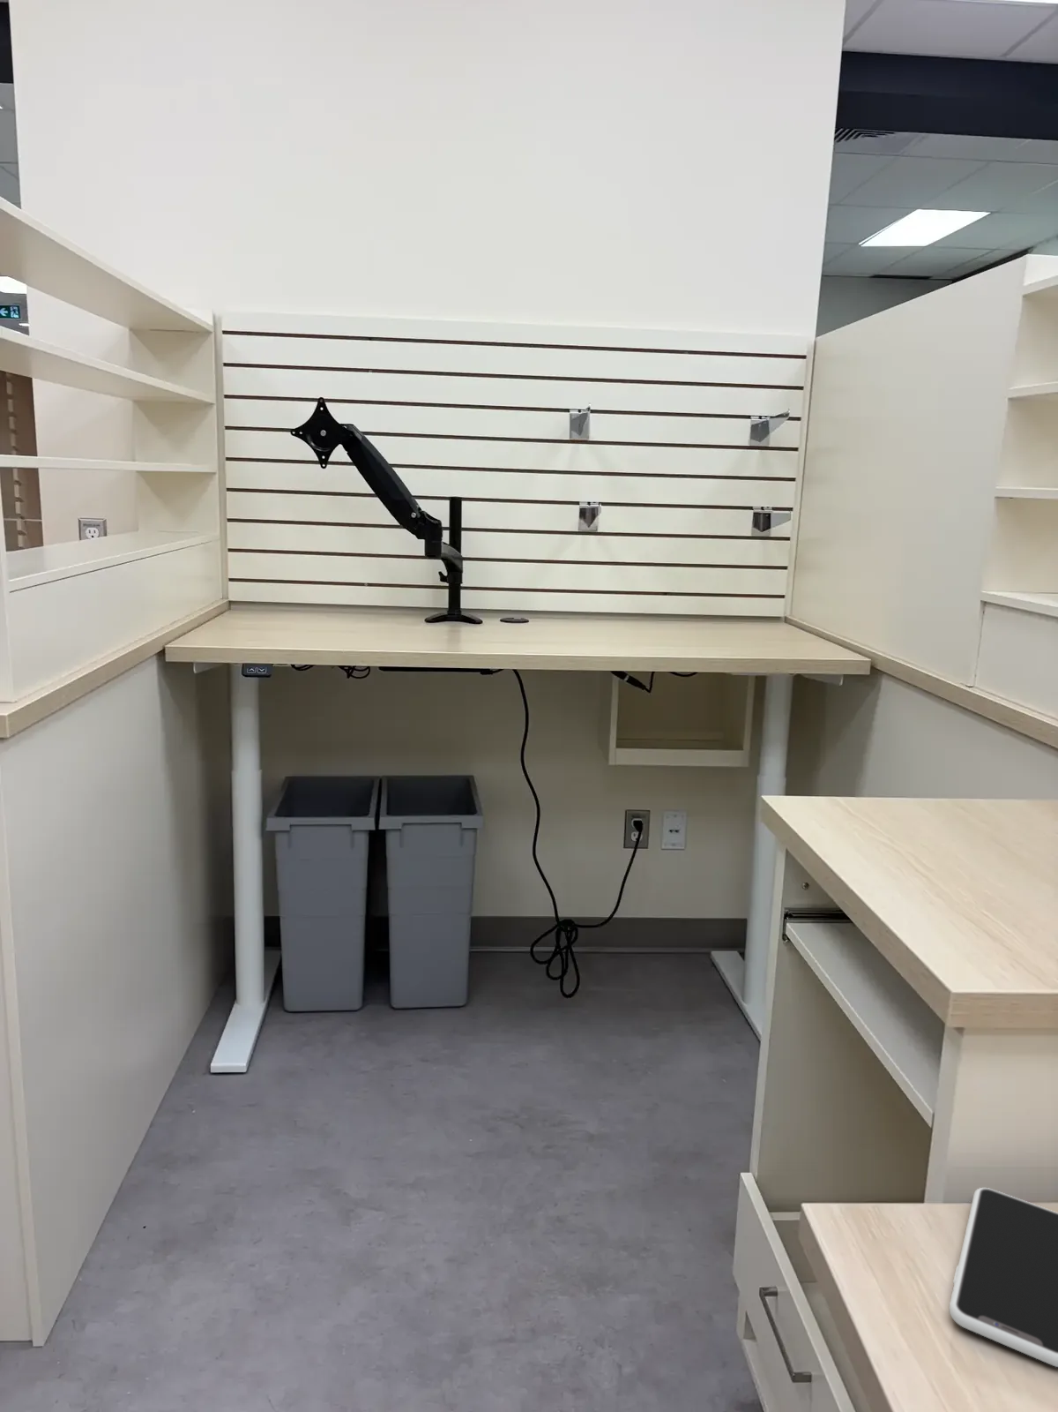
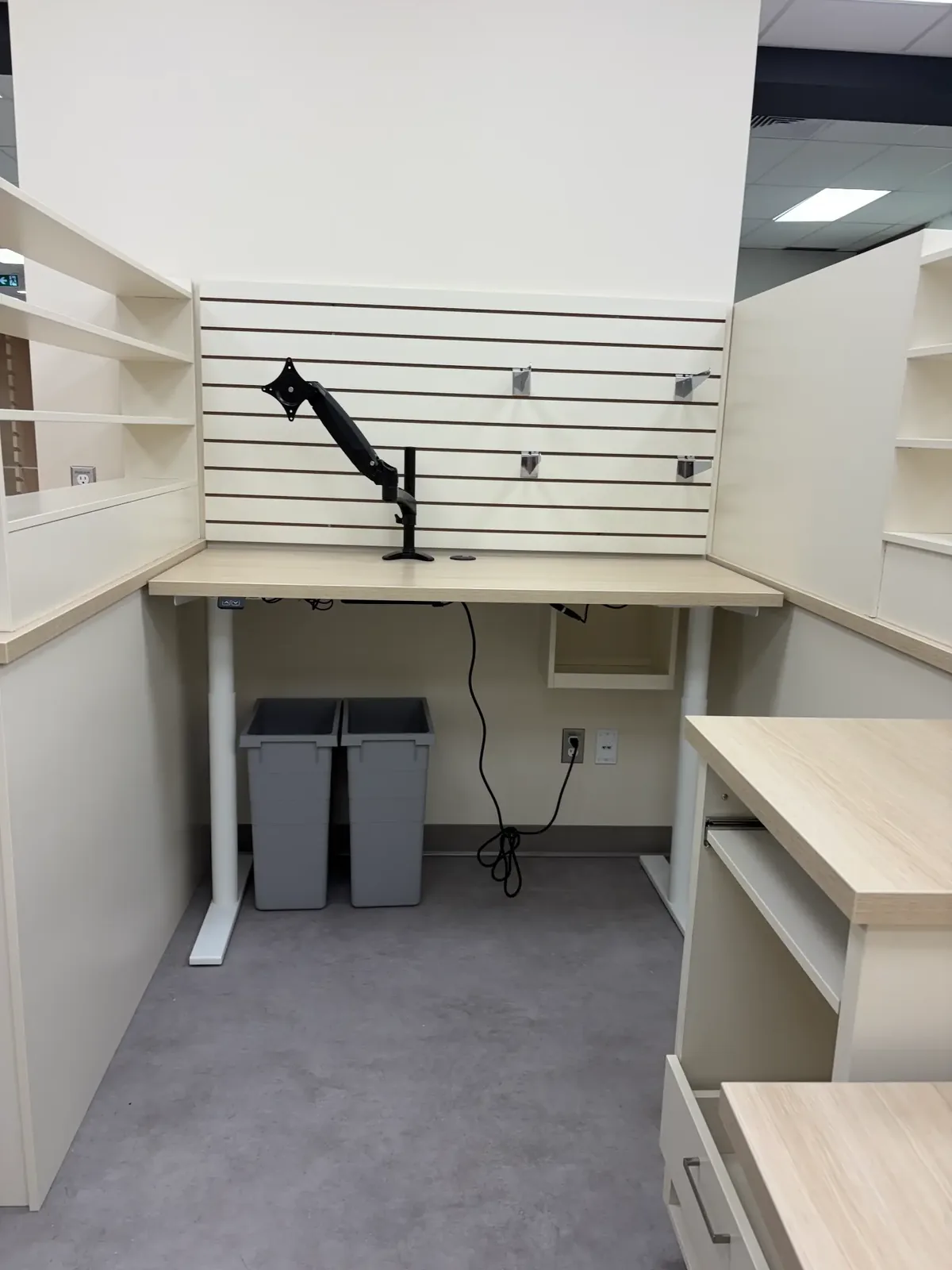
- smartphone (1018, 1267)
